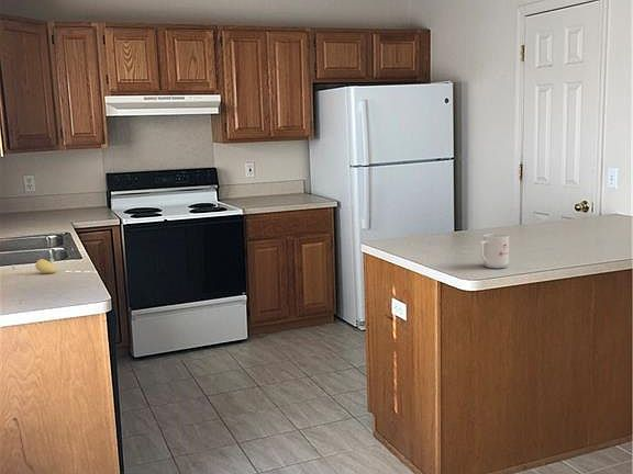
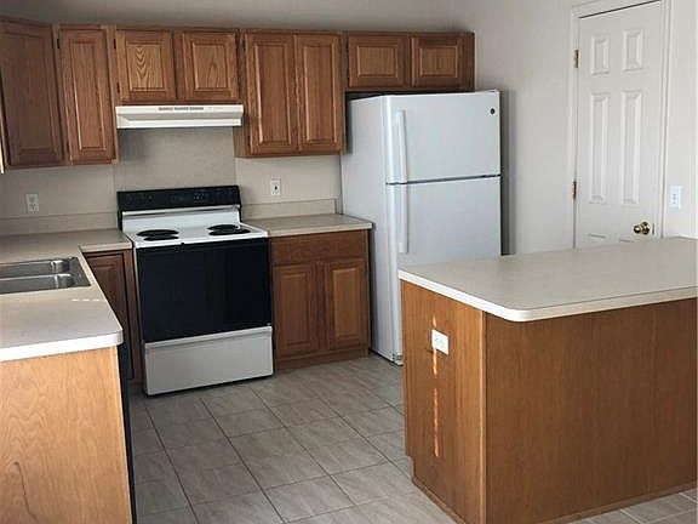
- mug (492, 251)
- banana (41, 266)
